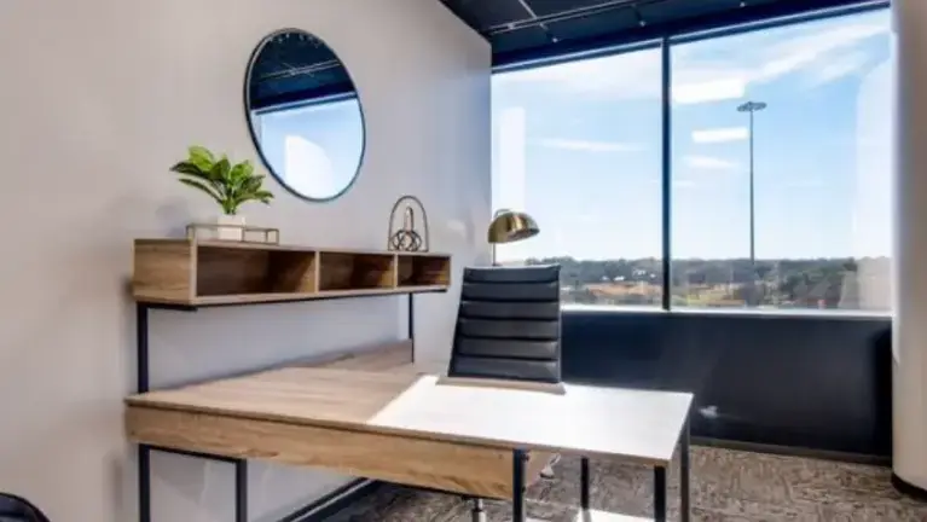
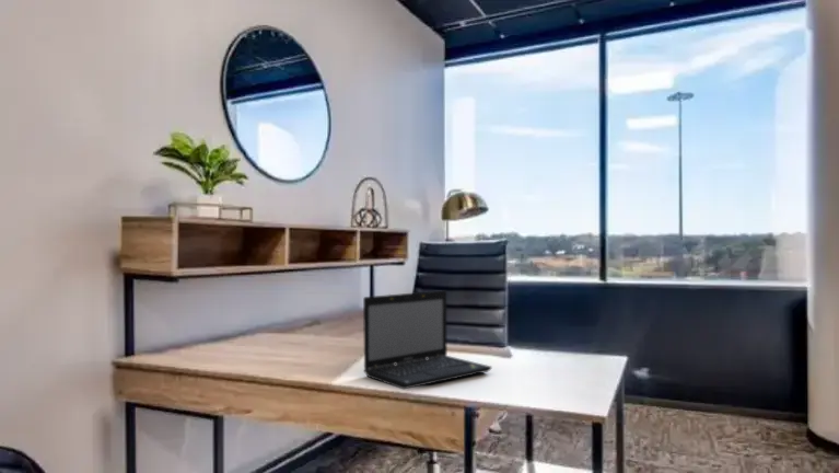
+ laptop (428, 335)
